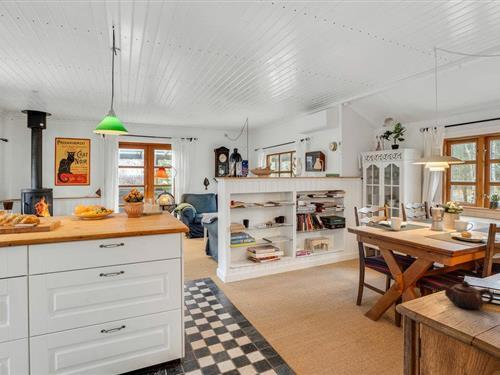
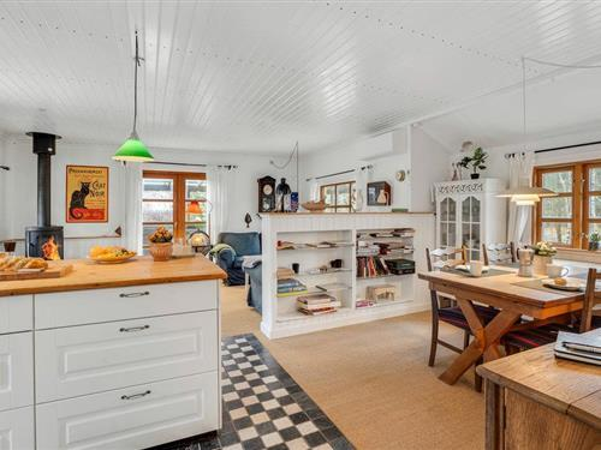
- teapot (466, 293)
